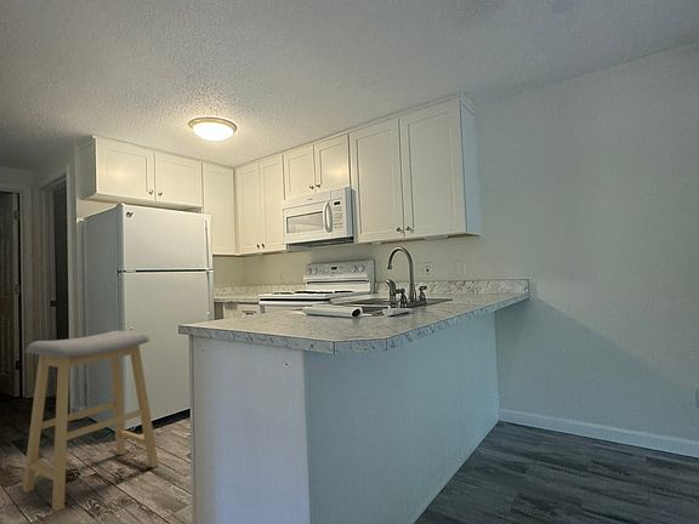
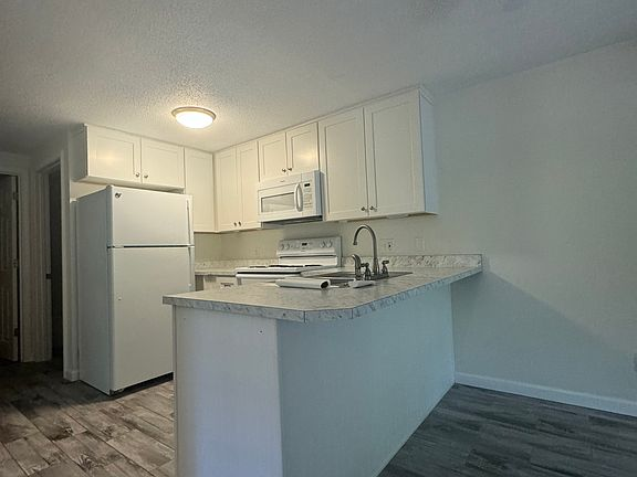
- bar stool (92, 408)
